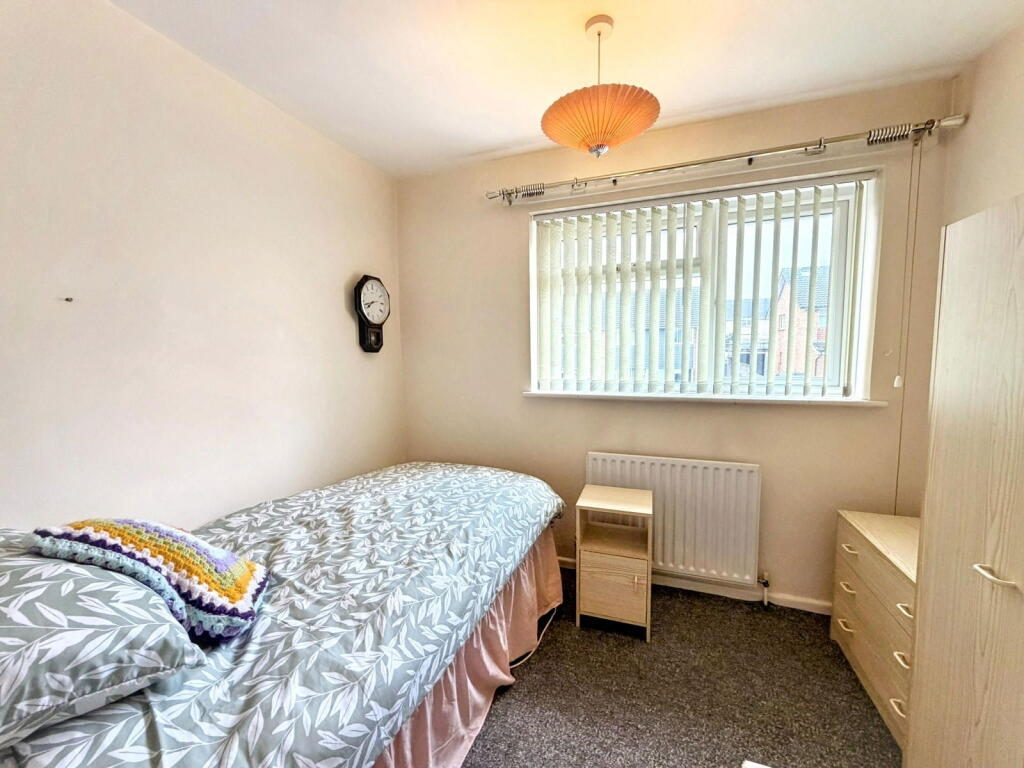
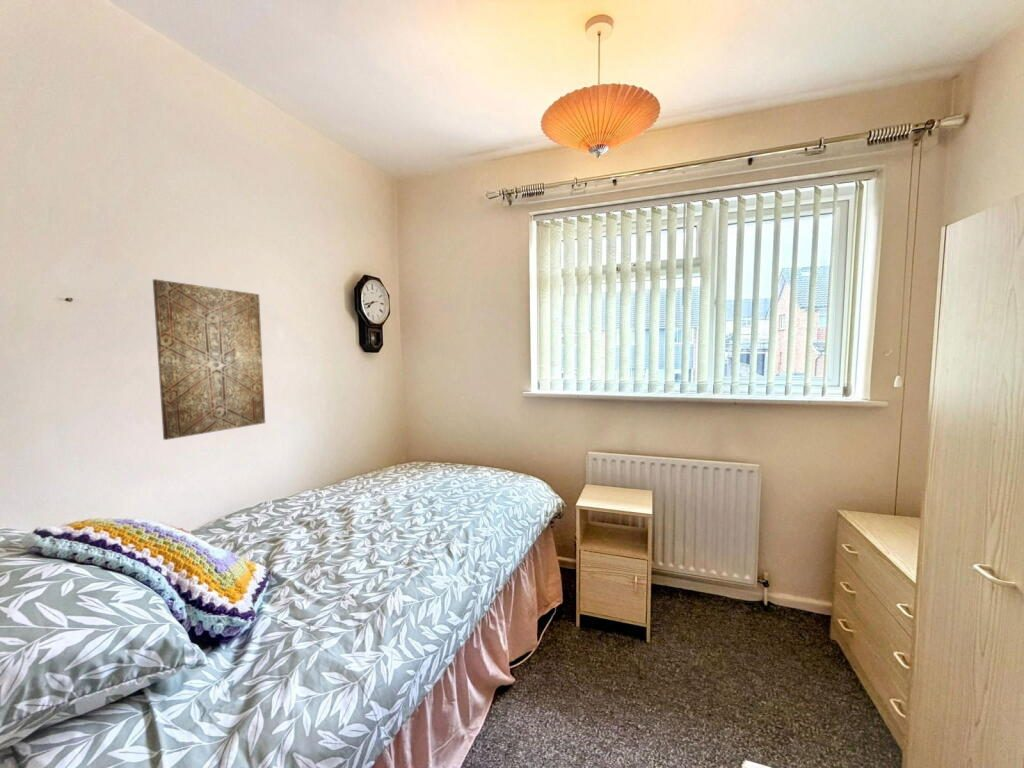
+ wall art (215, 360)
